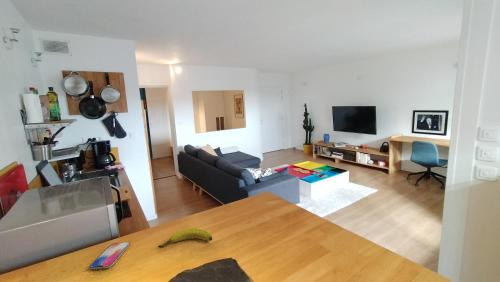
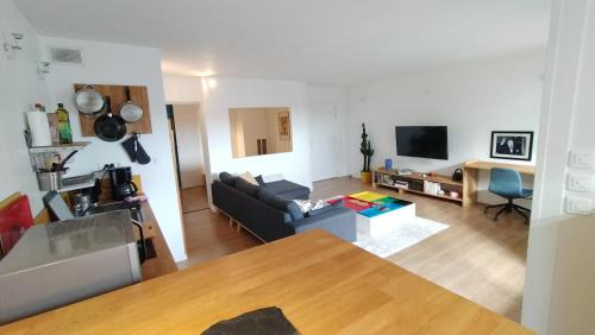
- banana (187, 236)
- smartphone (111, 254)
